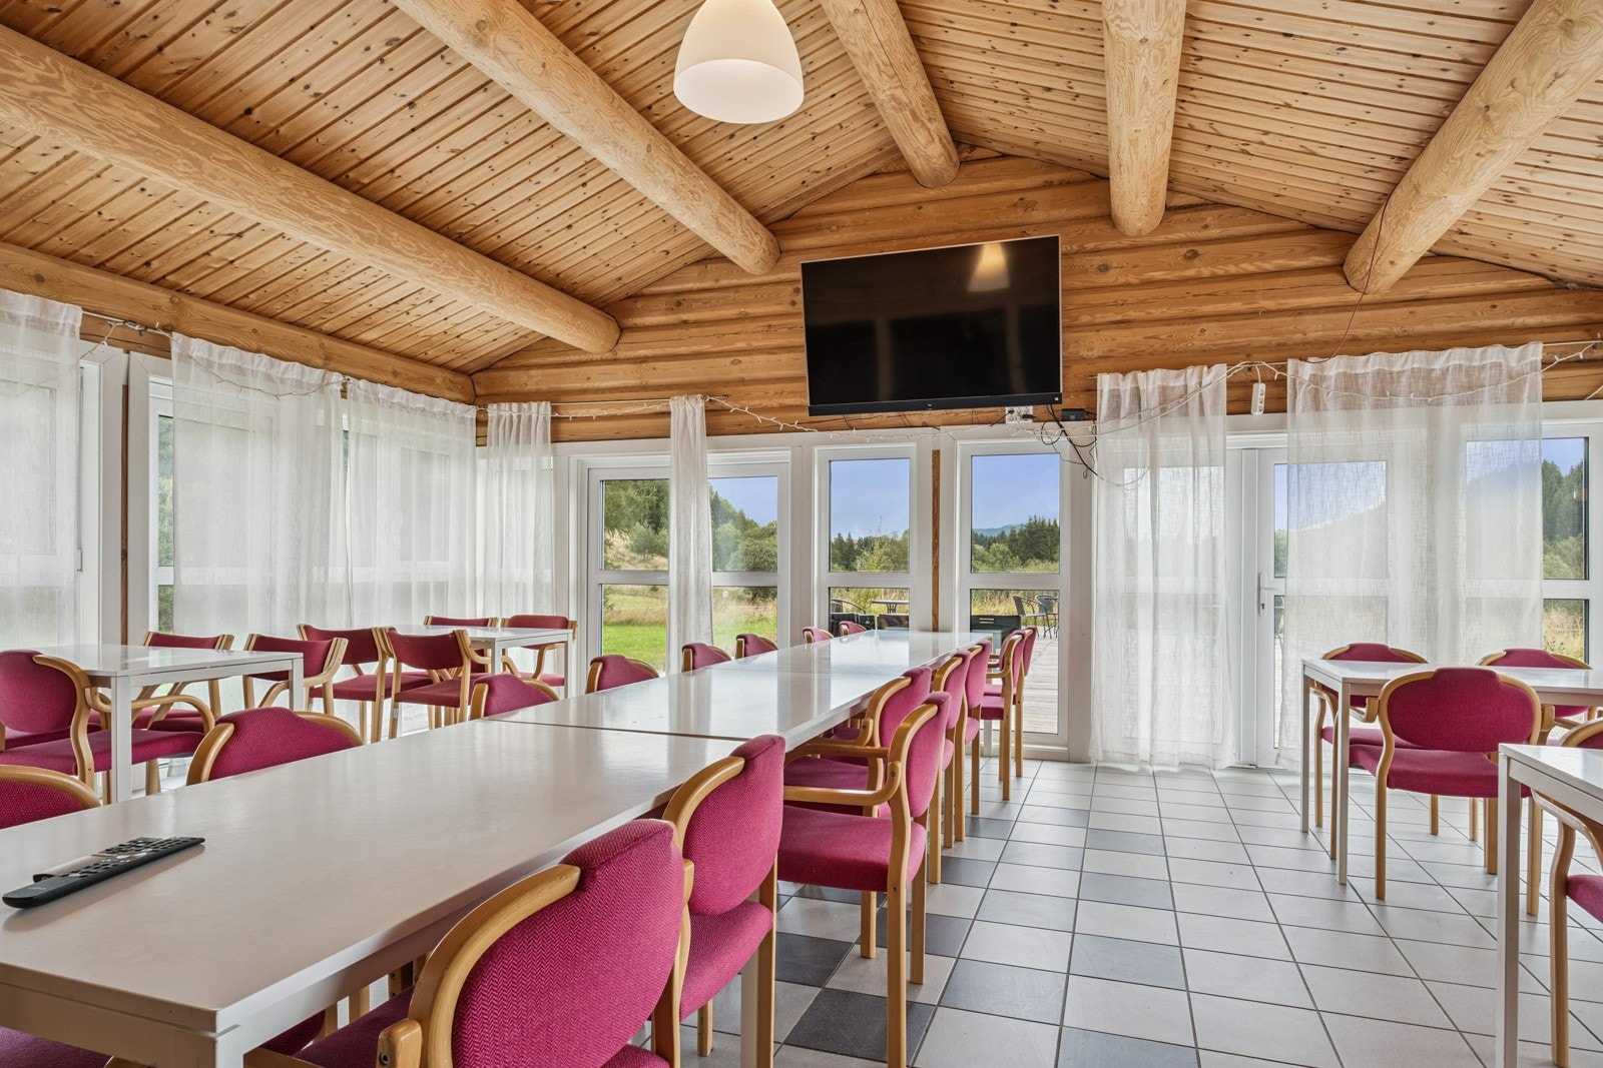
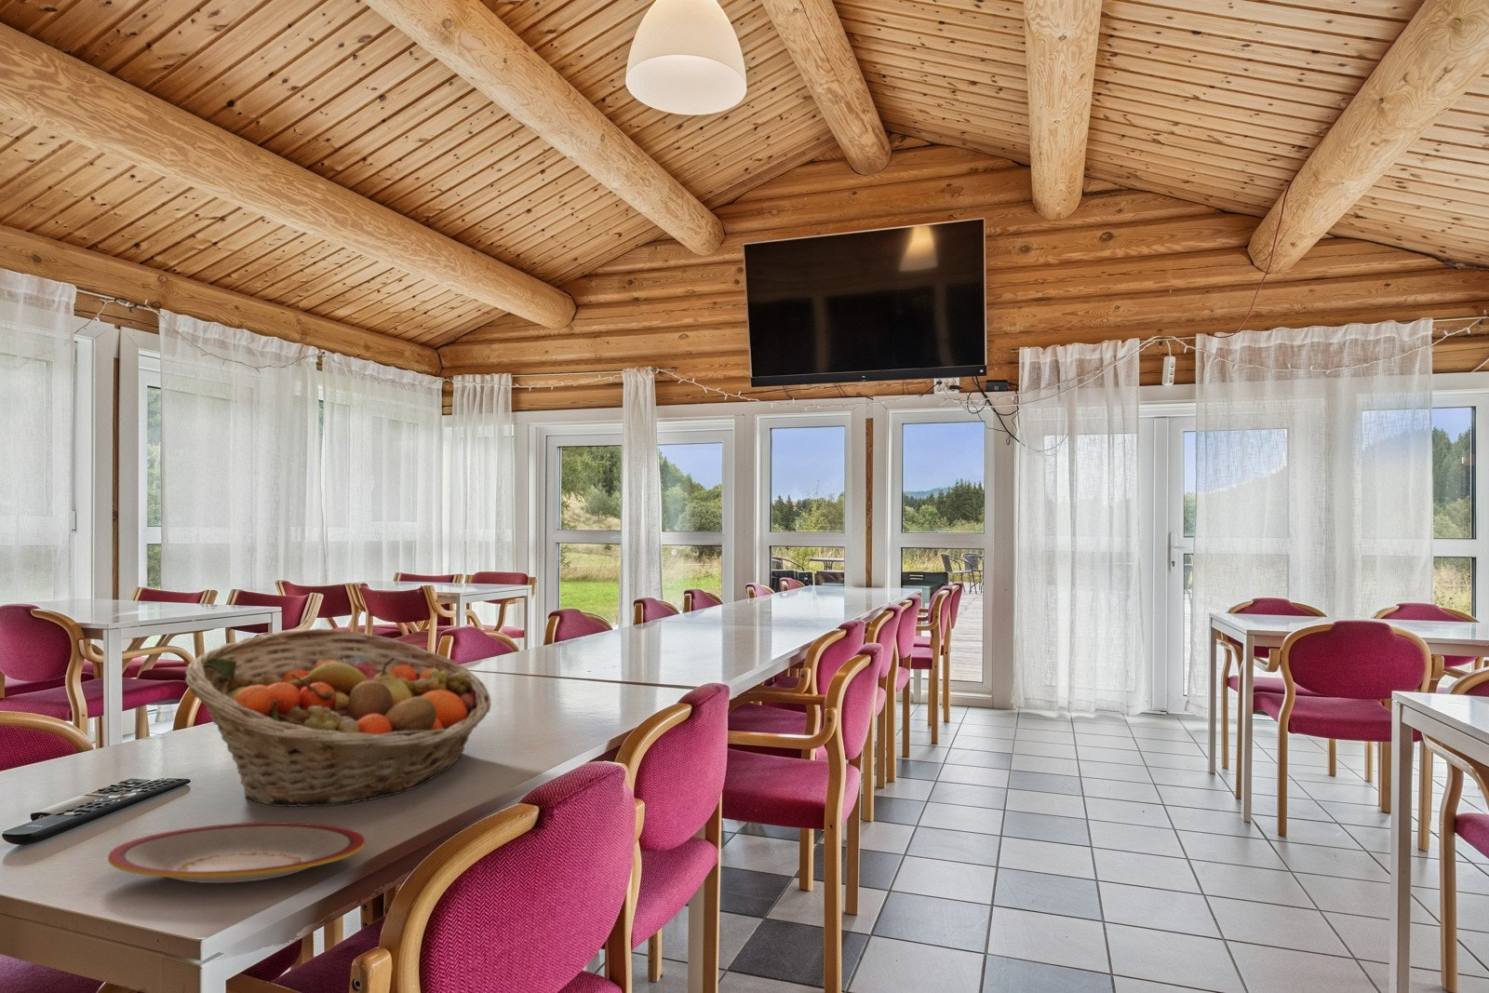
+ plate (239, 857)
+ fruit basket (351, 706)
